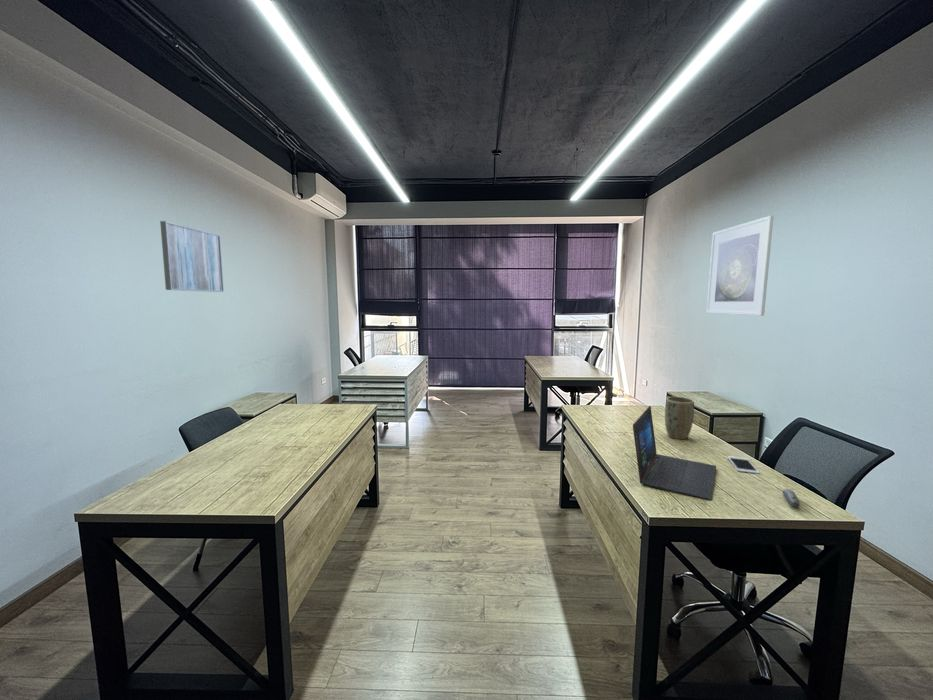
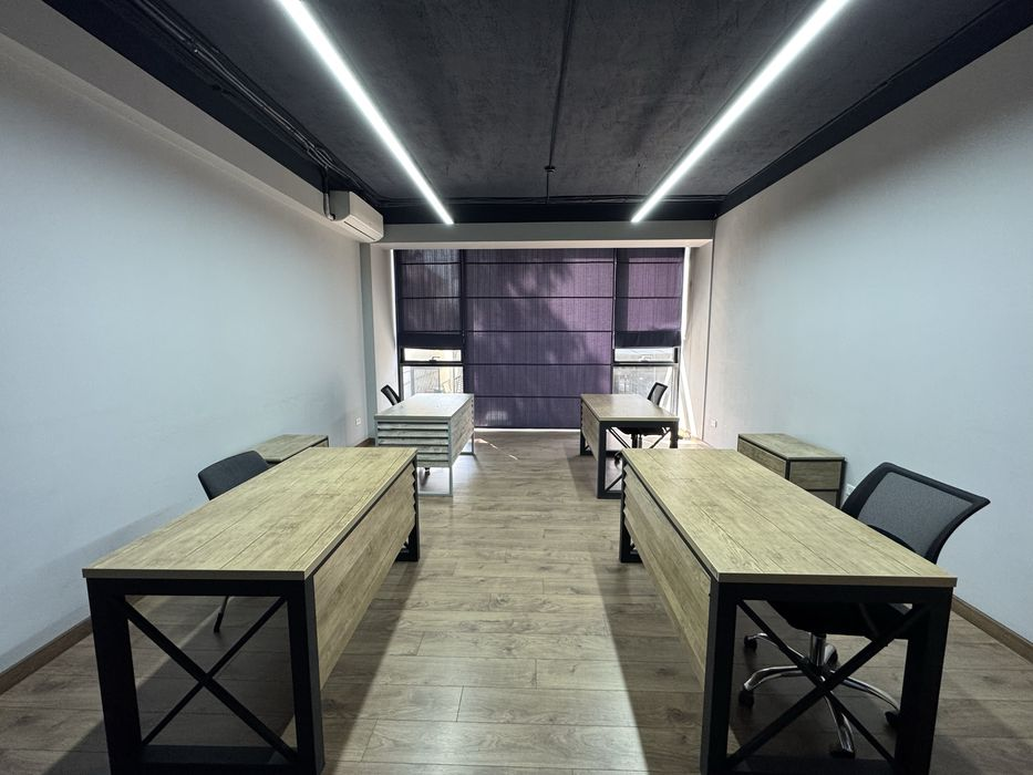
- computer mouse (791, 496)
- cell phone (742, 464)
- wall art (195, 260)
- plant pot (678, 417)
- laptop (674, 457)
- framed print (735, 270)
